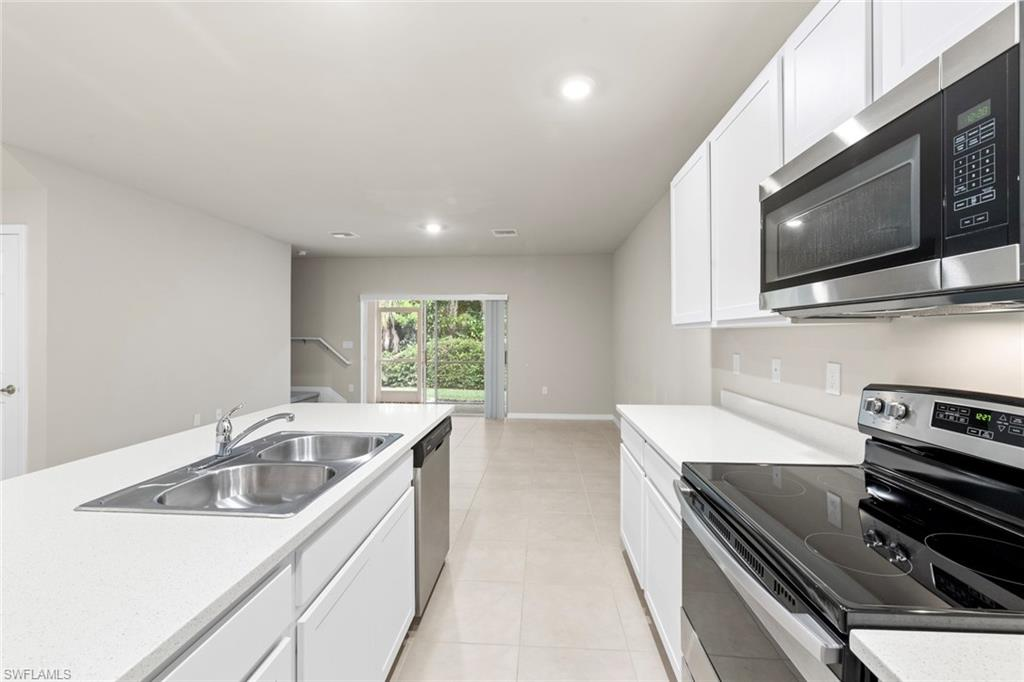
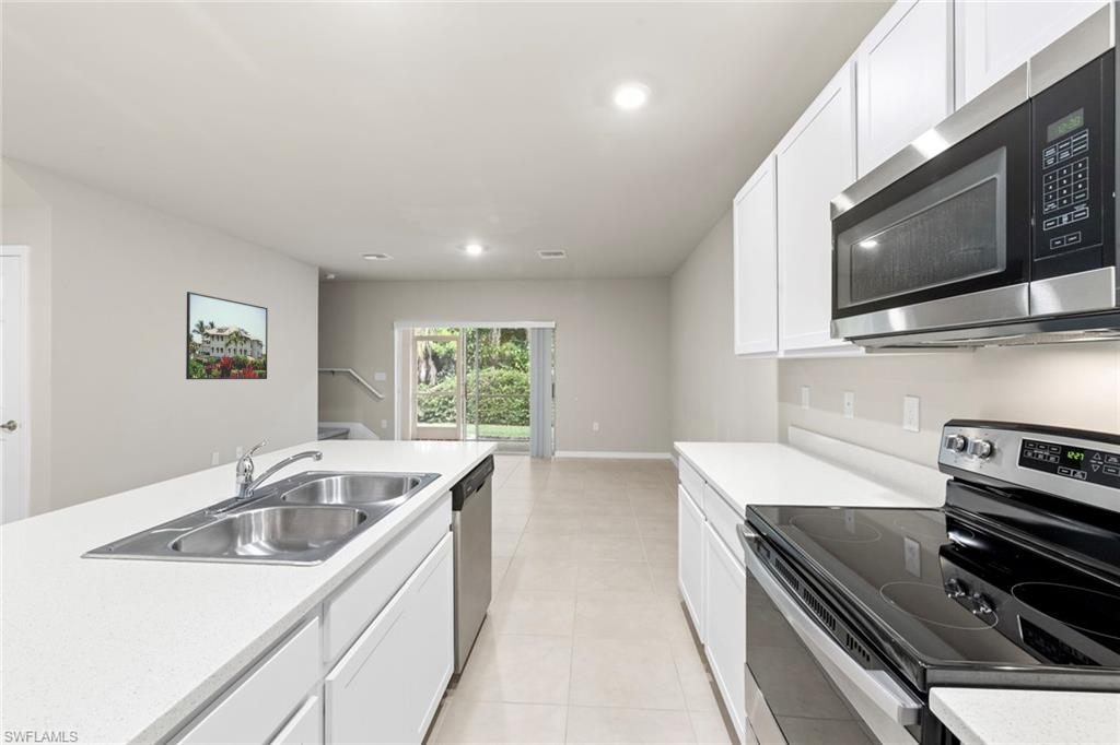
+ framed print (231, 340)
